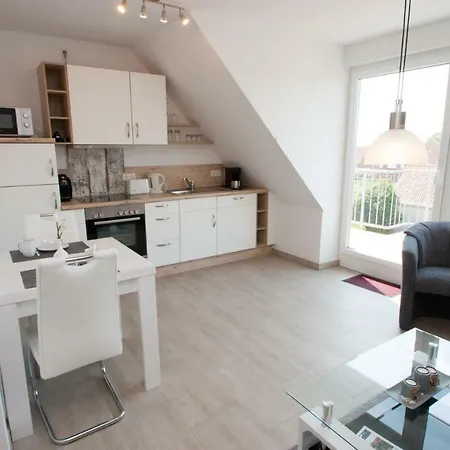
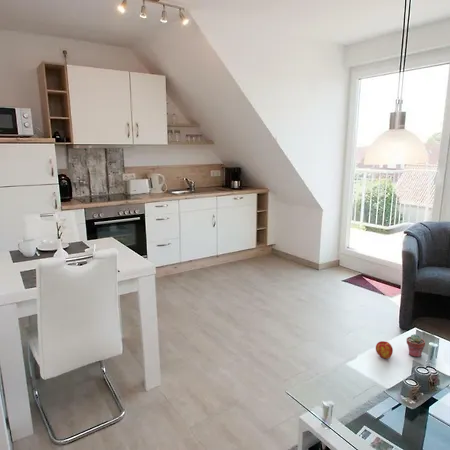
+ potted succulent (415, 344)
+ apple (384, 349)
